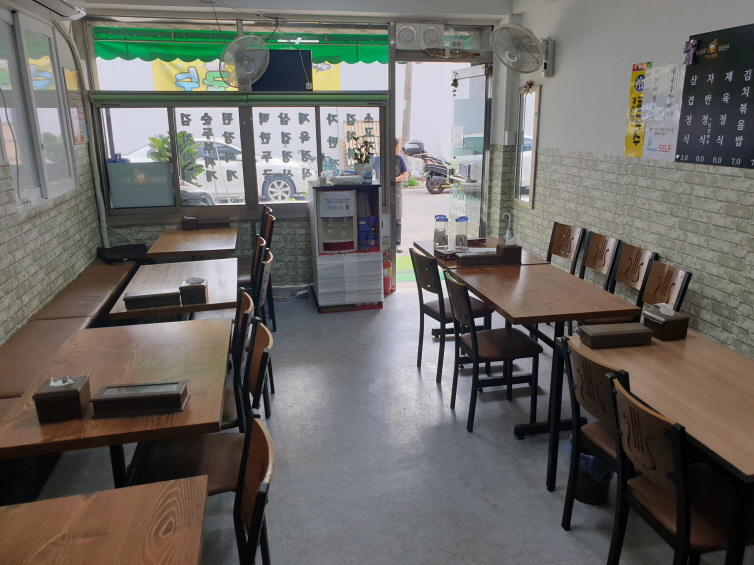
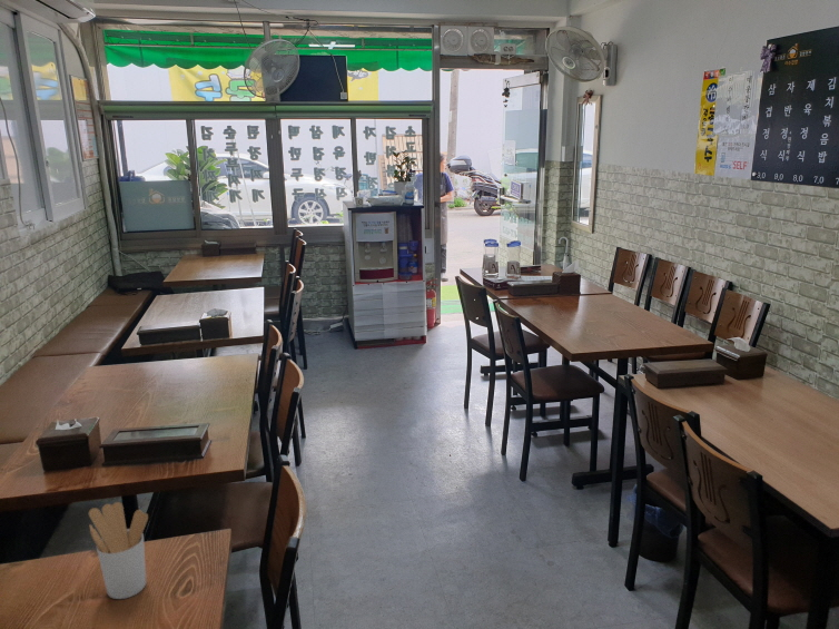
+ utensil holder (117, 548)
